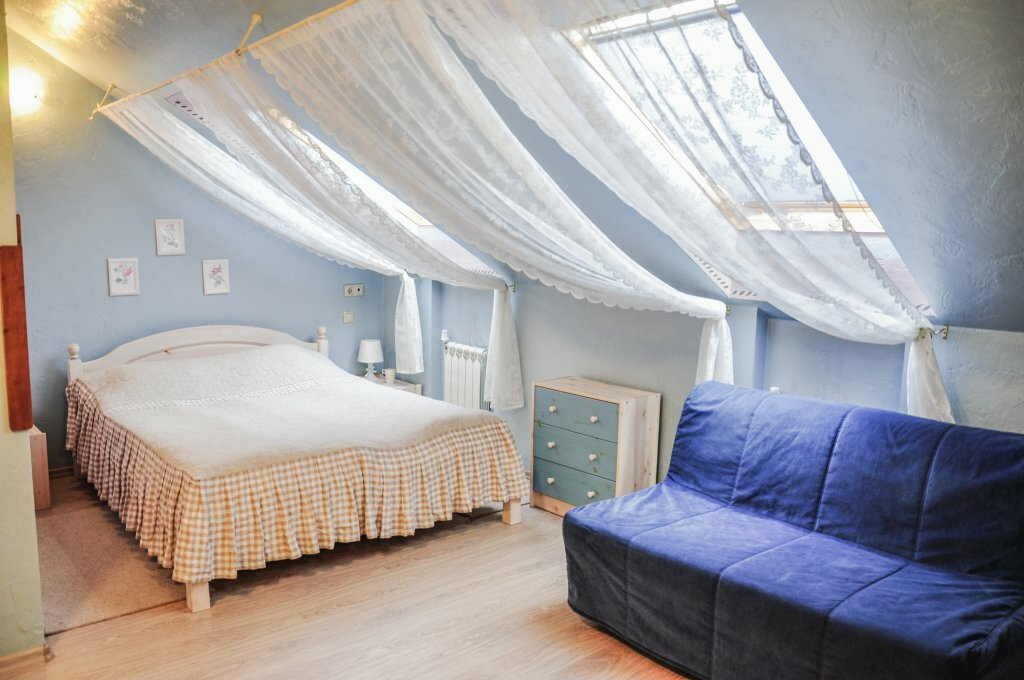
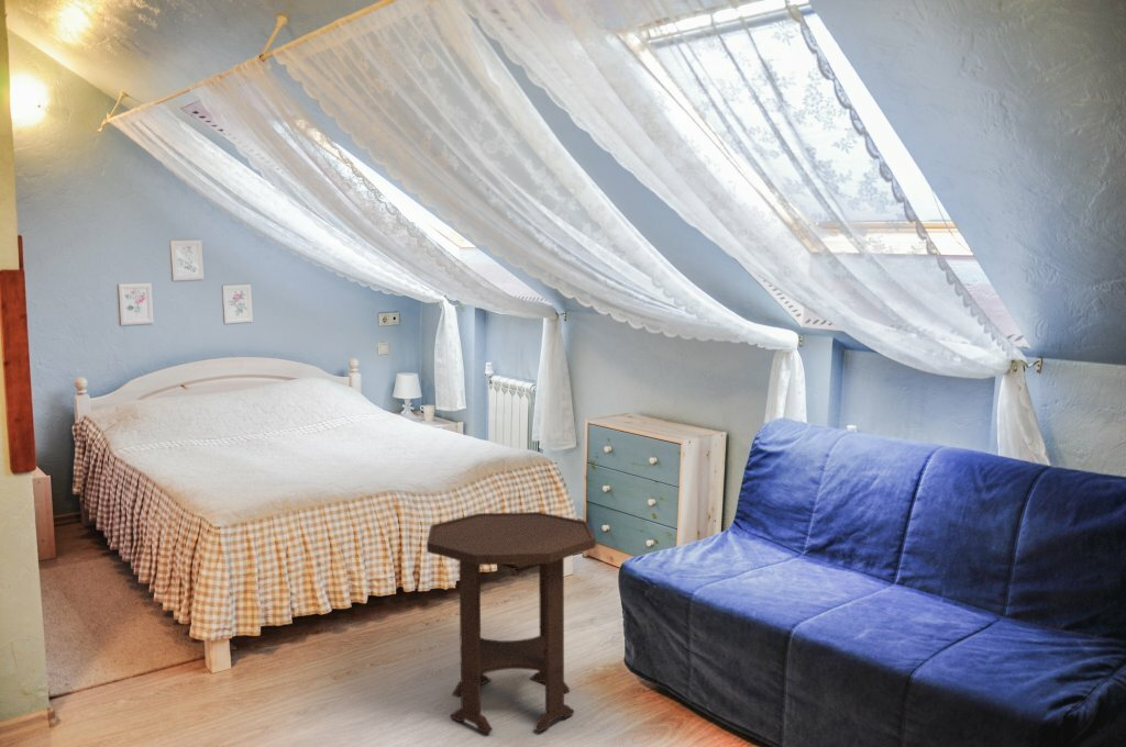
+ side table (510, 640)
